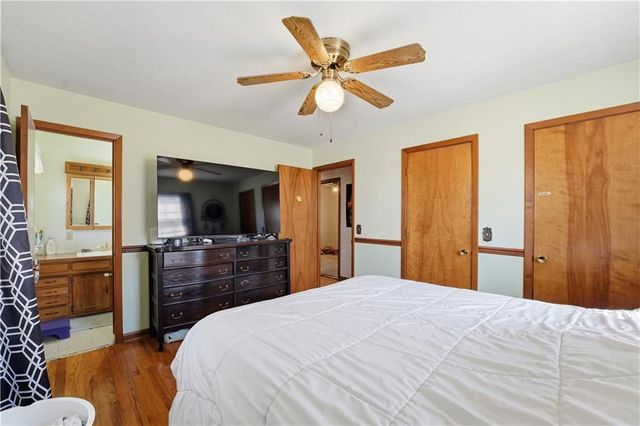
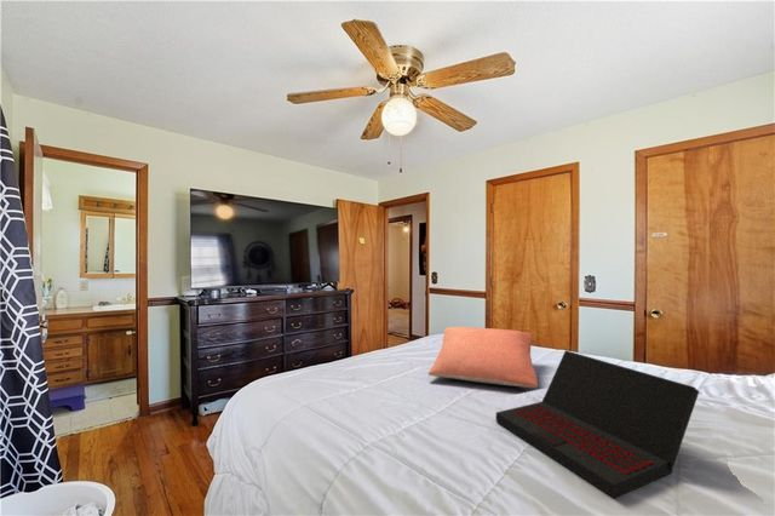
+ laptop (586, 405)
+ pillow (483, 352)
